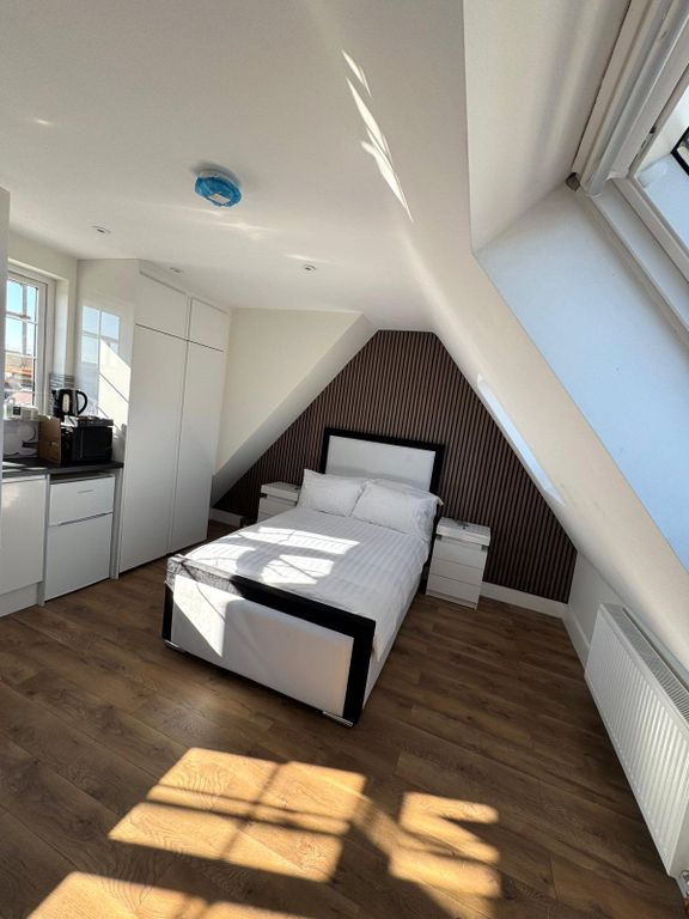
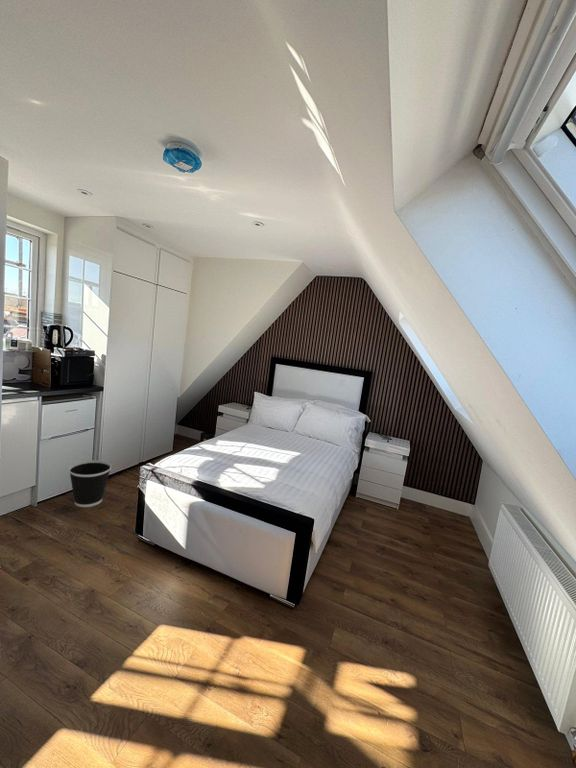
+ wastebasket (89, 484)
